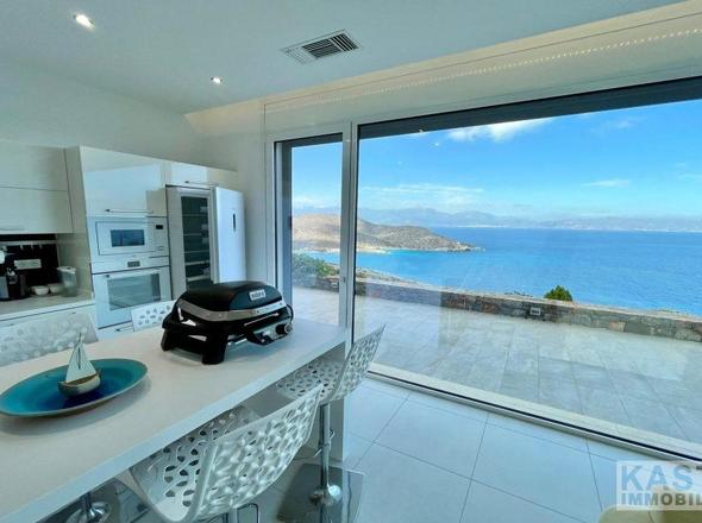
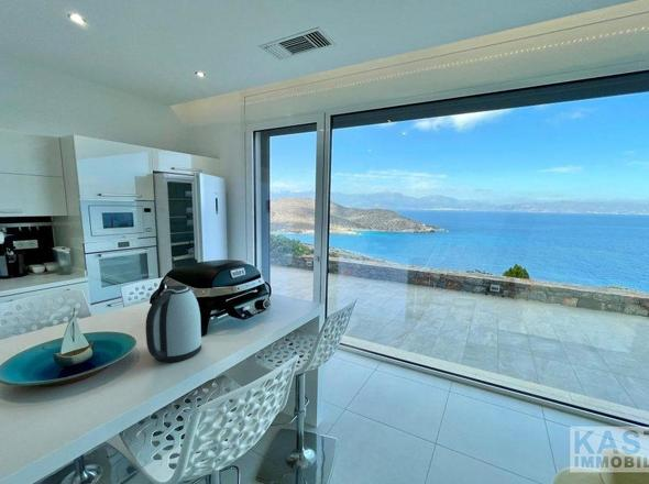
+ kettle (172, 322)
